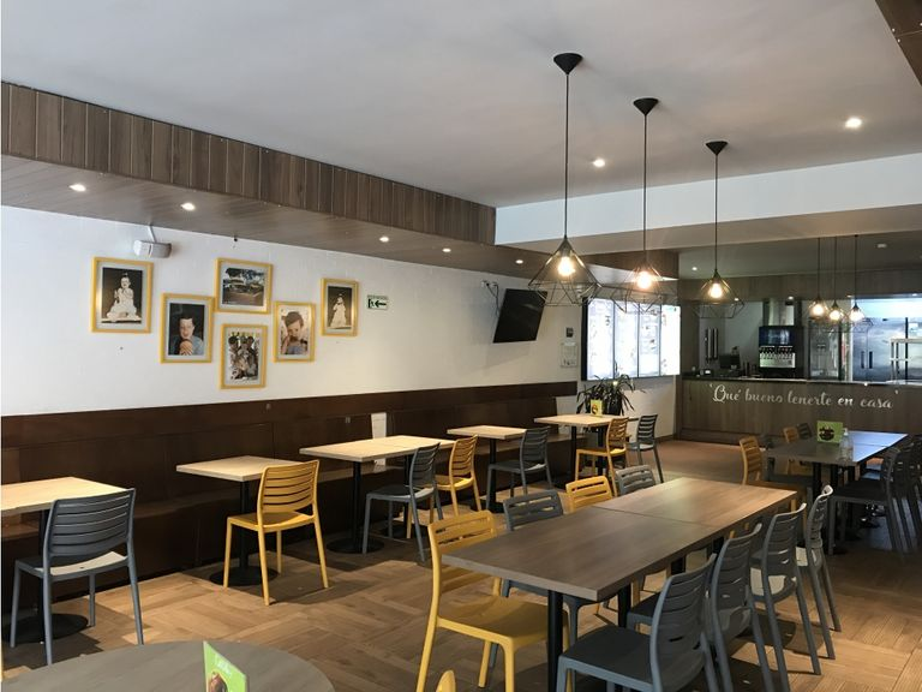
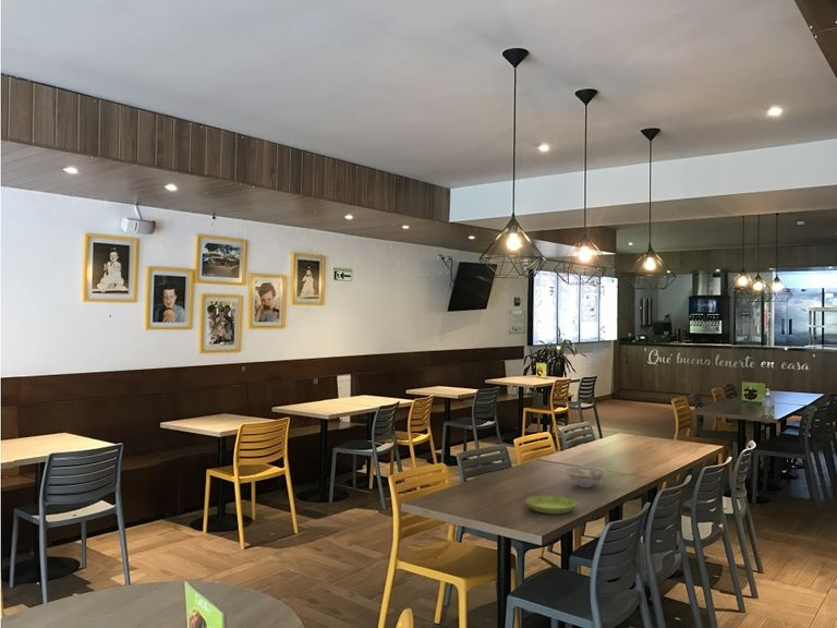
+ saucer (550, 505)
+ soup bowl (584, 478)
